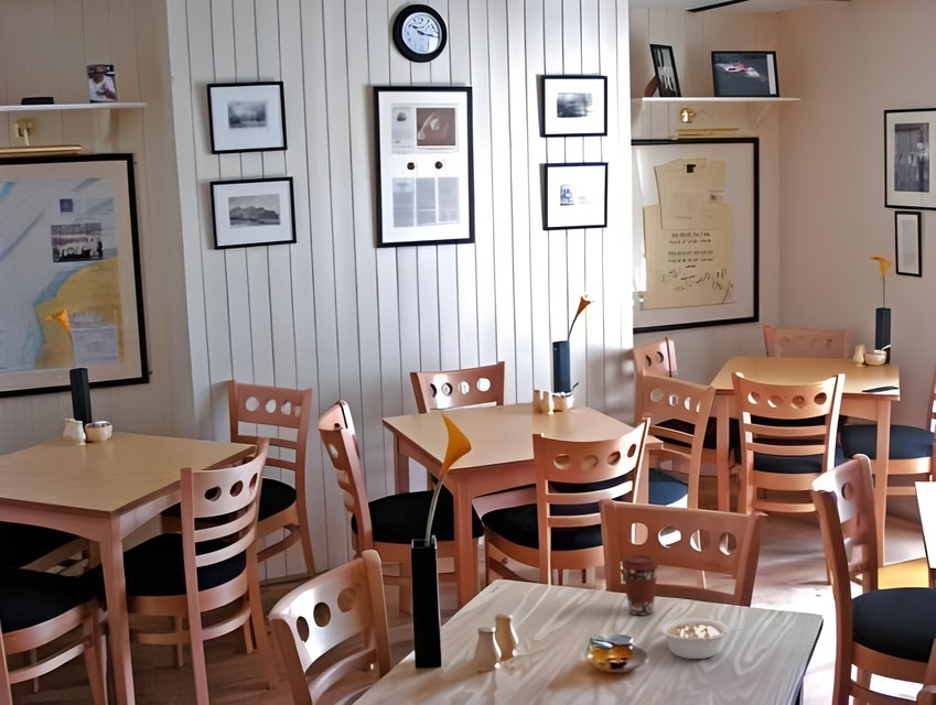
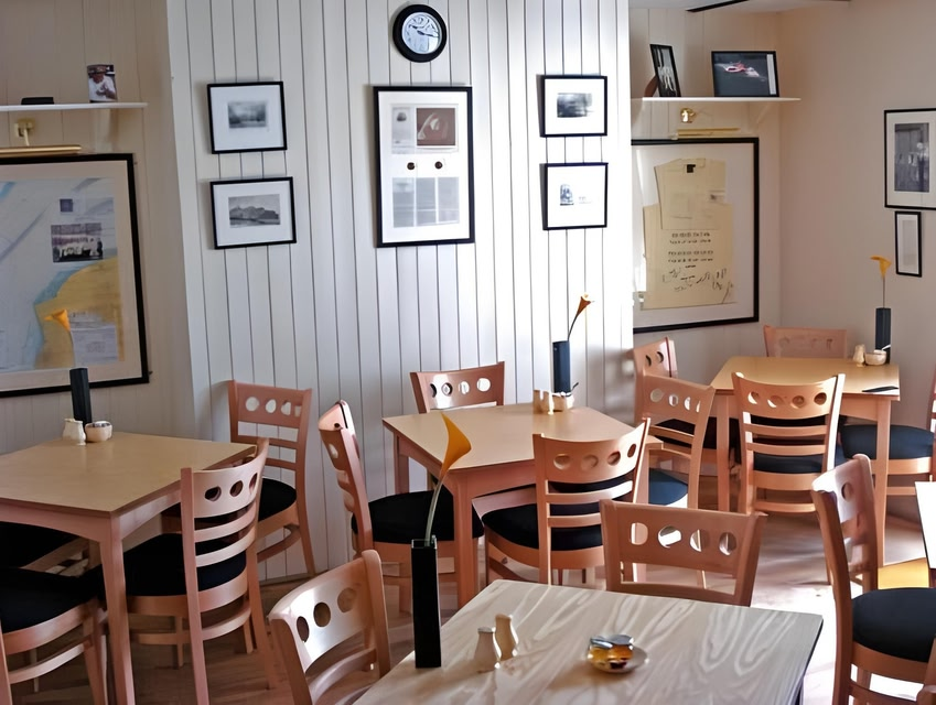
- legume (697, 637)
- coffee cup (639, 584)
